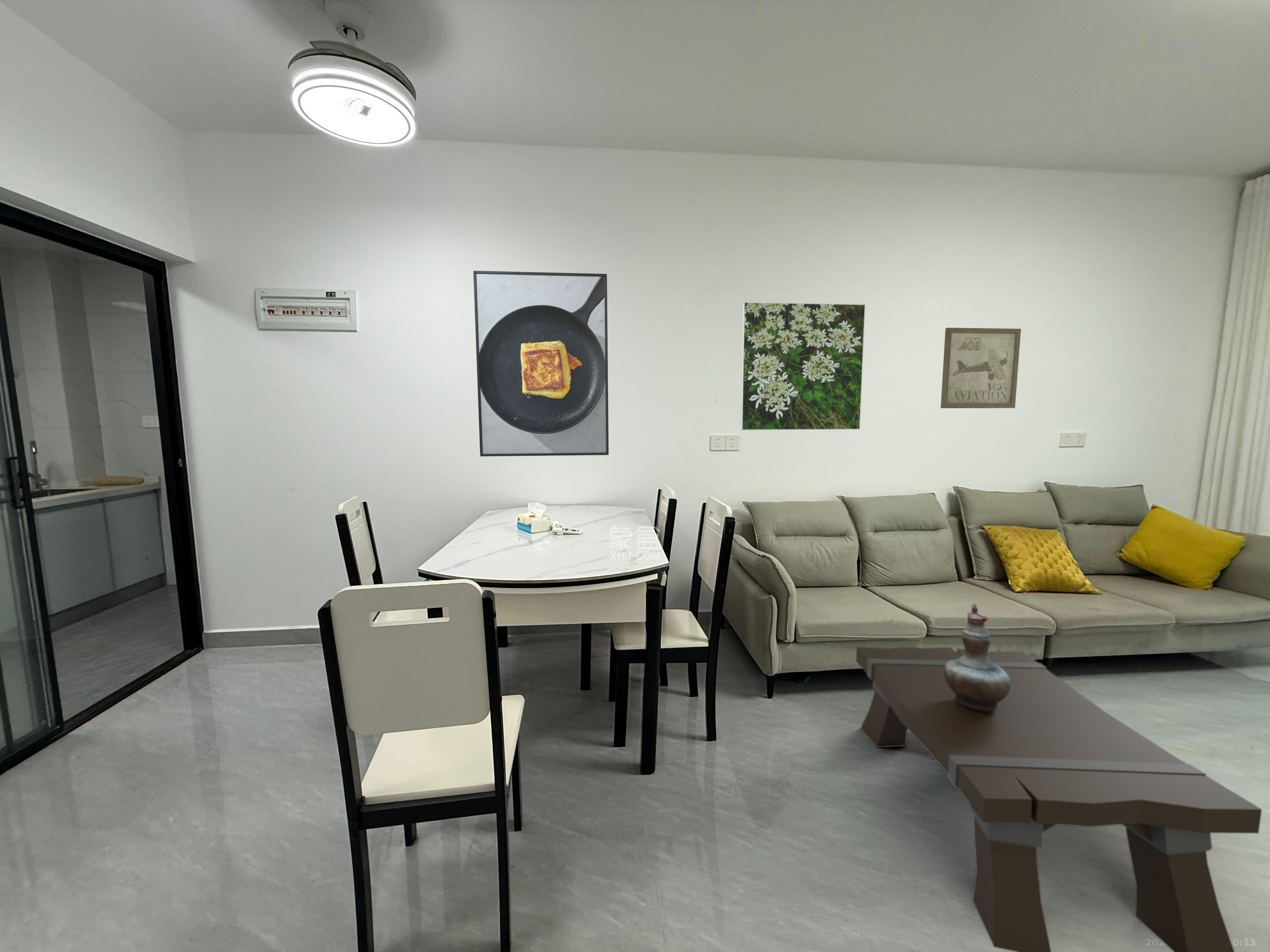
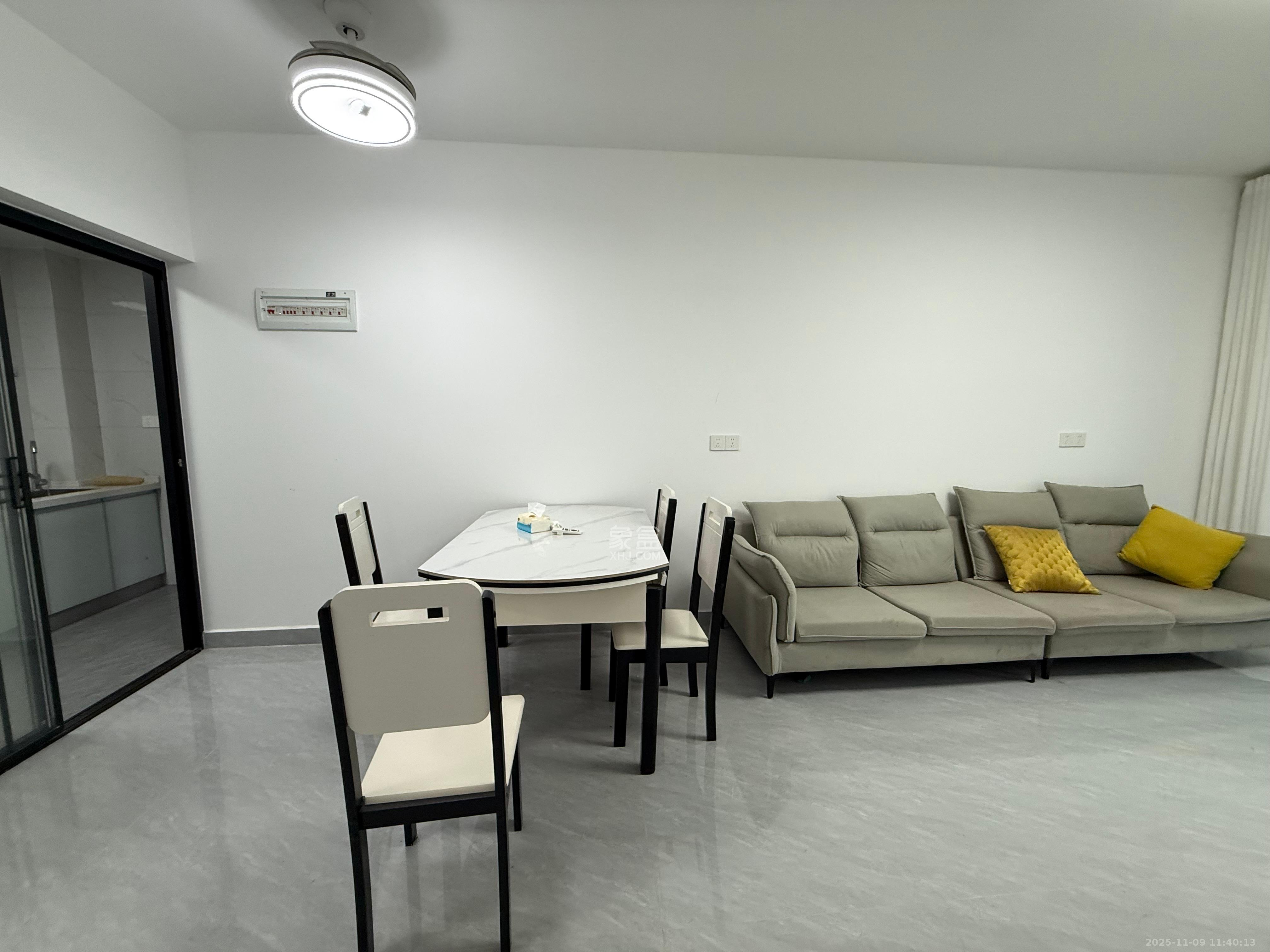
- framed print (543, 366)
- coffee table (1001, 760)
- decorative vase (978, 654)
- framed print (802, 367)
- wall art (981, 368)
